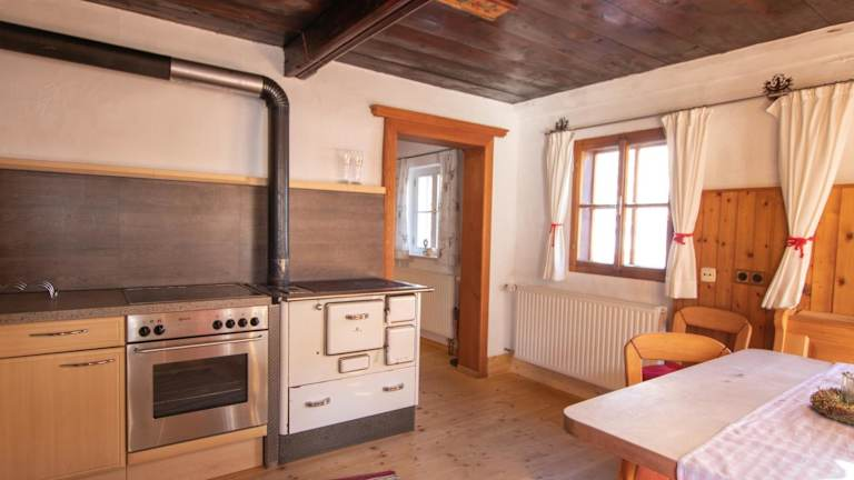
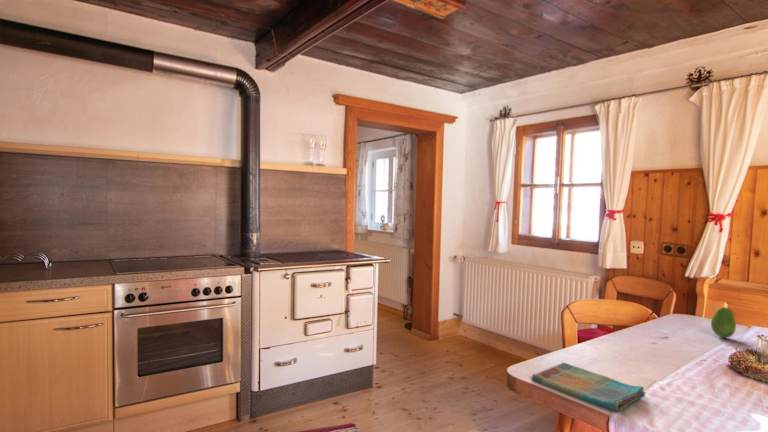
+ fruit (723, 322)
+ dish towel (586, 383)
